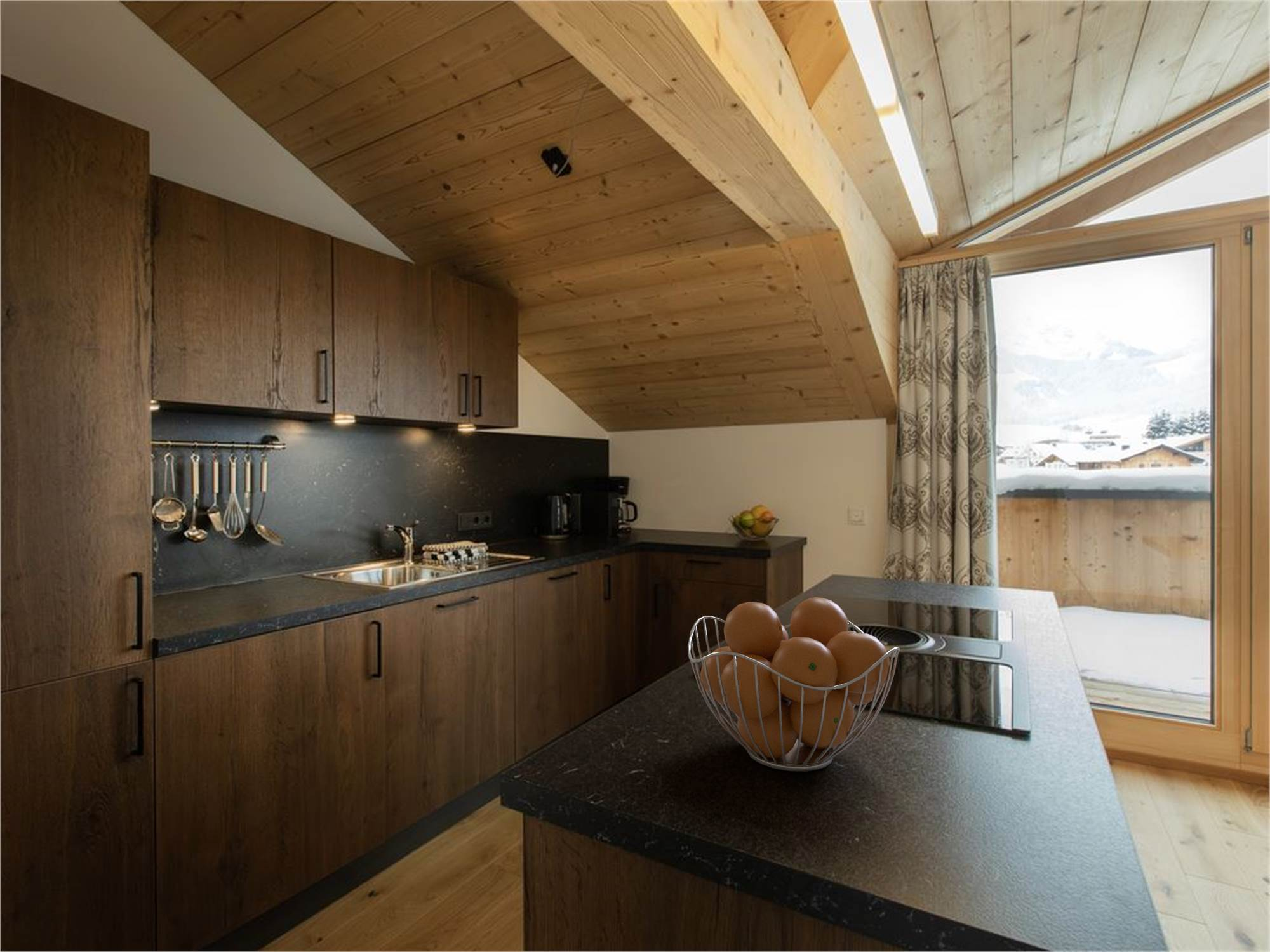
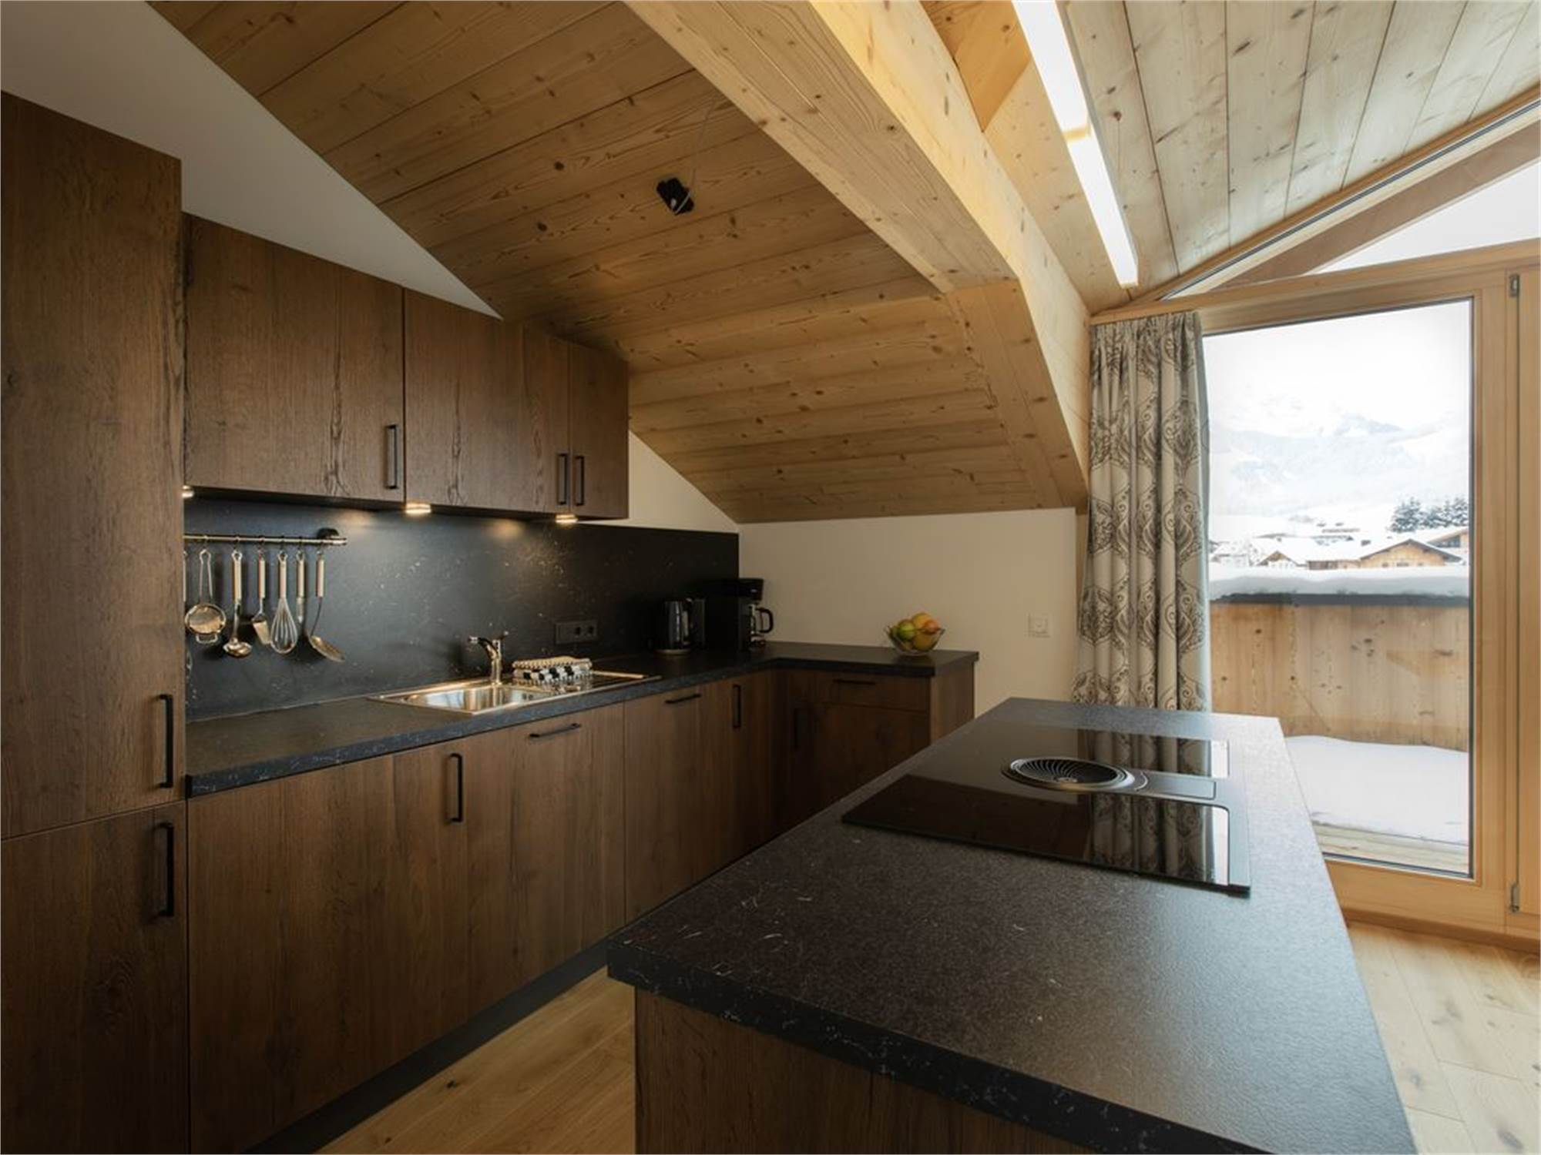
- fruit basket (788, 677)
